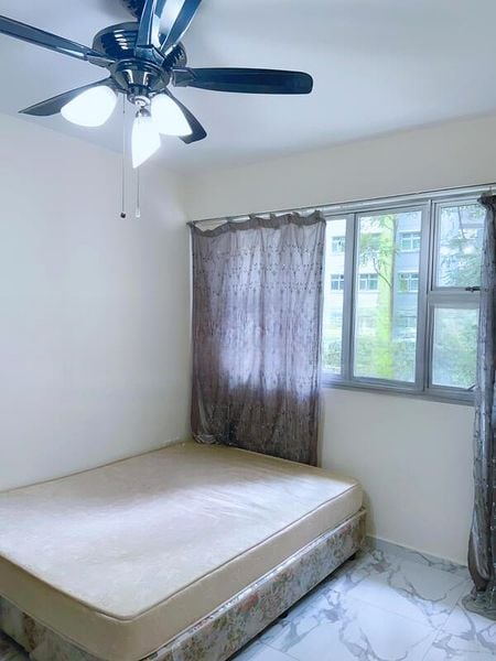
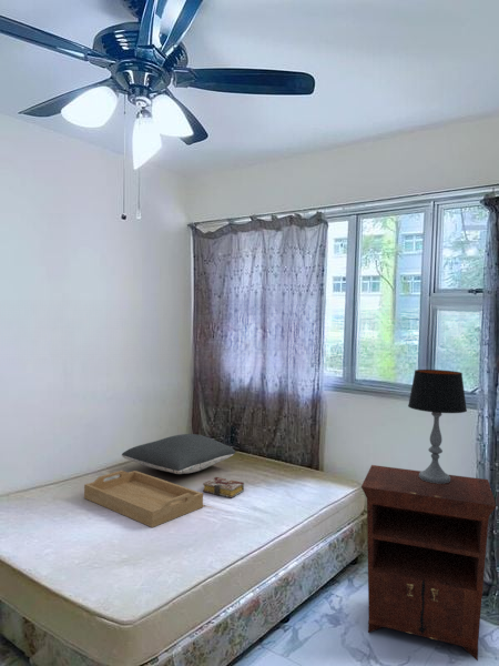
+ table lamp (436, 424)
+ serving tray (142, 493)
+ nightstand (424, 554)
+ pillow (179, 453)
+ book (223, 486)
